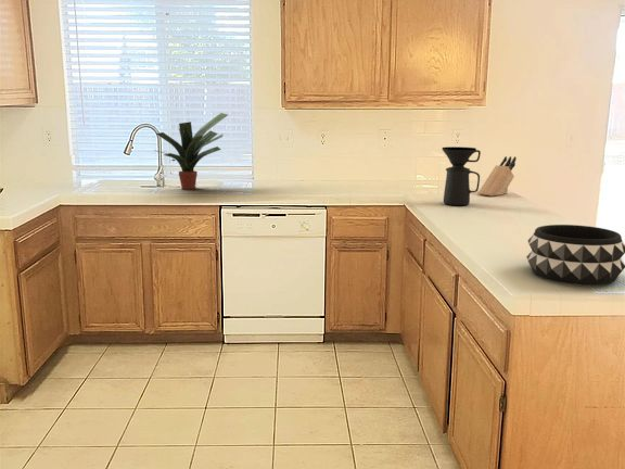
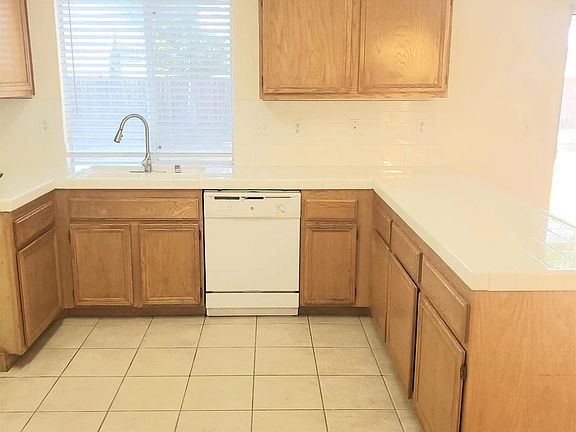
- decorative bowl (575, 253)
- knife block (498, 175)
- coffee maker (457, 176)
- potted plant (192, 150)
